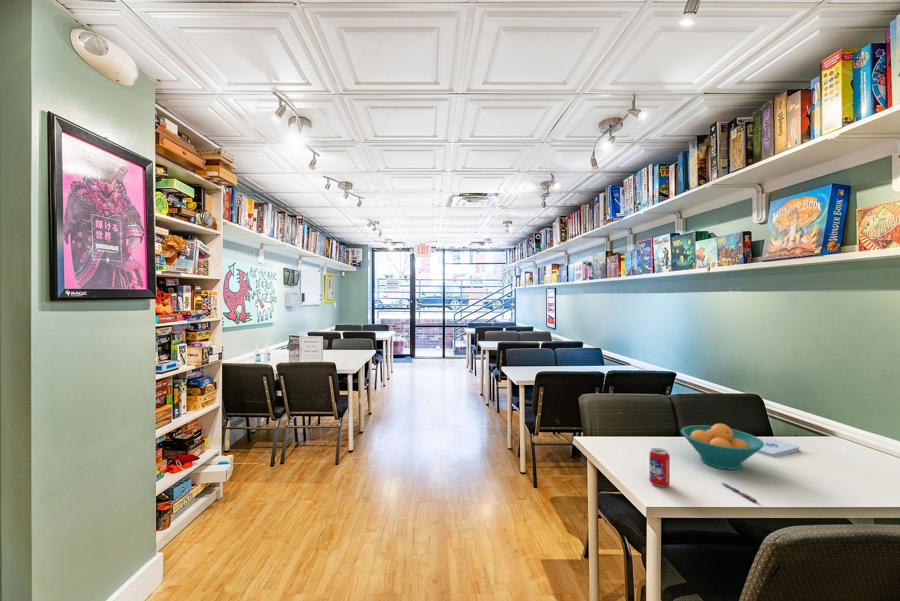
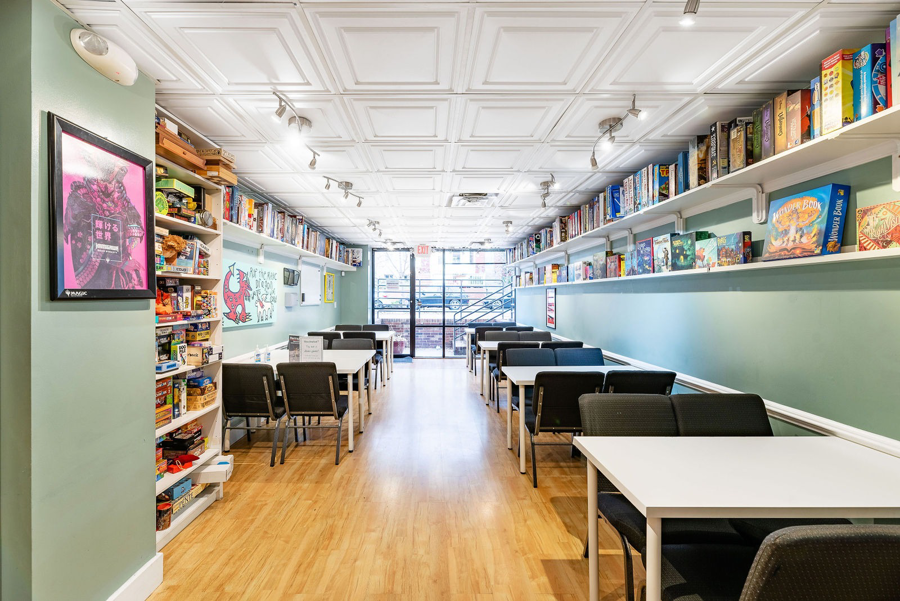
- pen (738, 491)
- fruit bowl (720, 443)
- notepad (770, 447)
- beverage can (659, 467)
